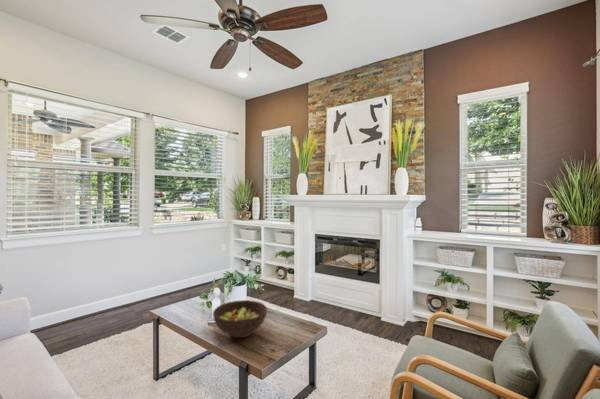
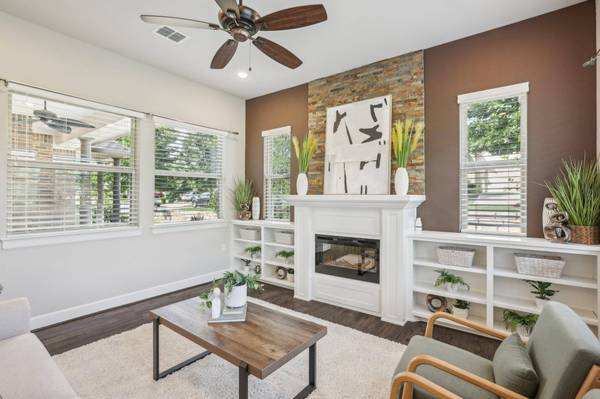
- fruit bowl (240, 321)
